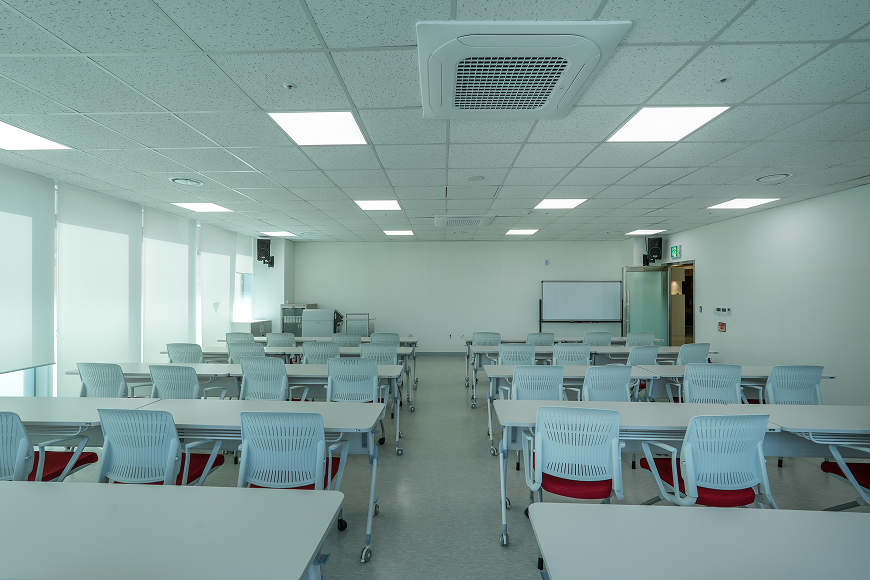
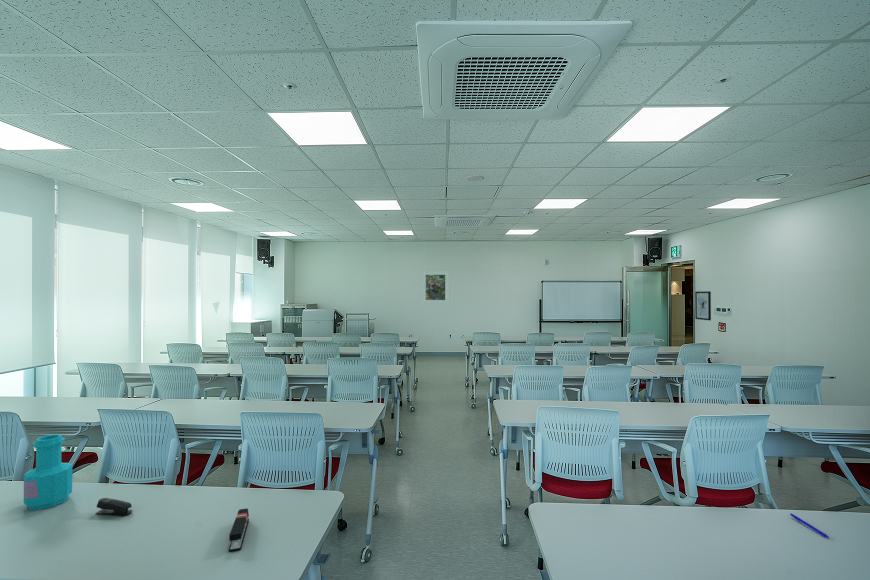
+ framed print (435, 287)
+ stapler (114, 505)
+ pen (809, 525)
+ wall art (702, 305)
+ stapler (239, 527)
+ bottle (48, 469)
